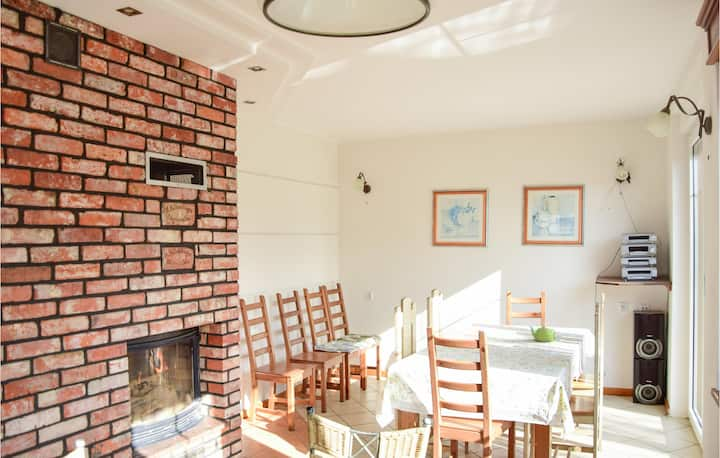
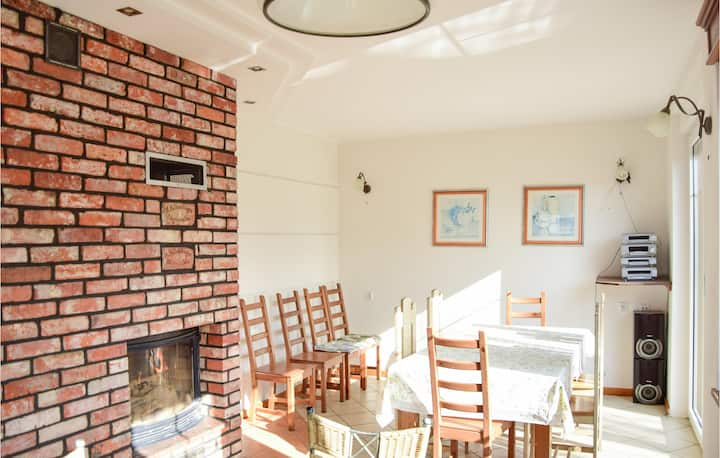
- teapot (542, 333)
